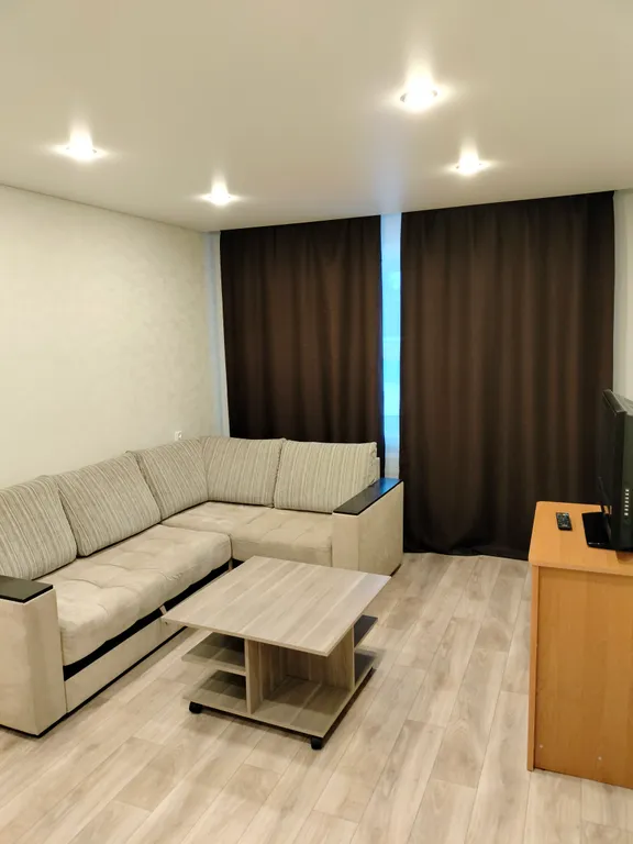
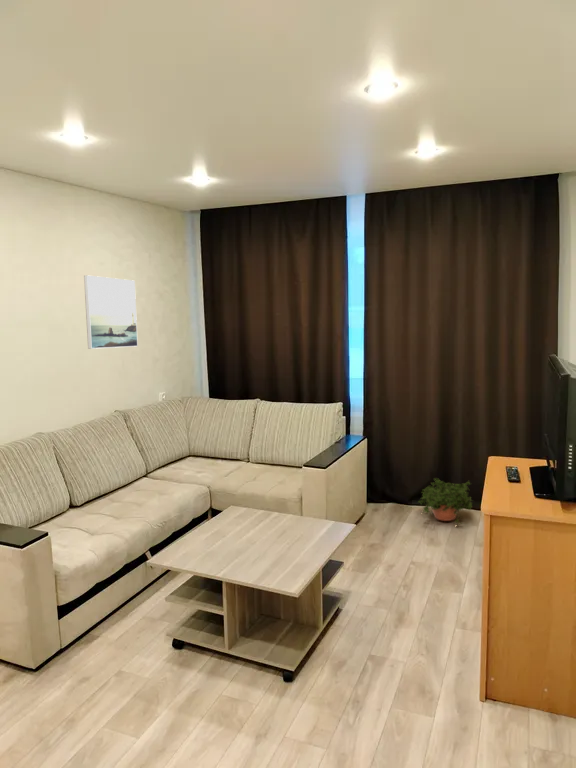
+ potted plant (444, 499)
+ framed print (112, 313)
